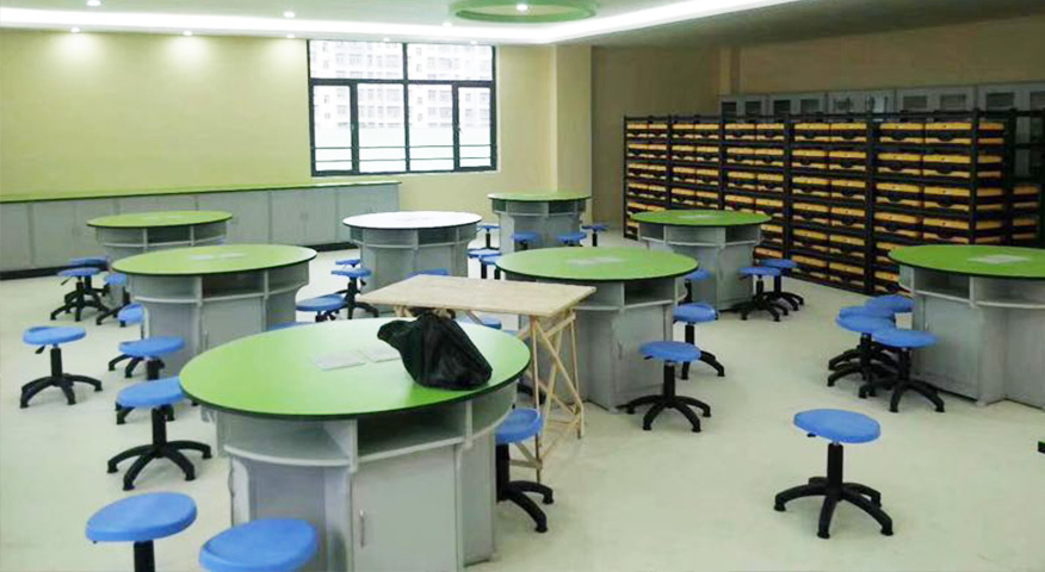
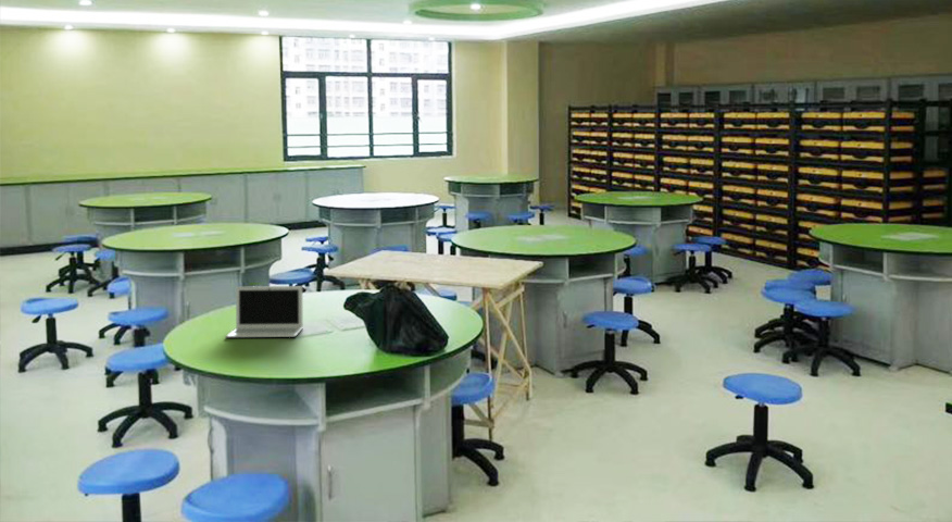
+ laptop (264, 311)
